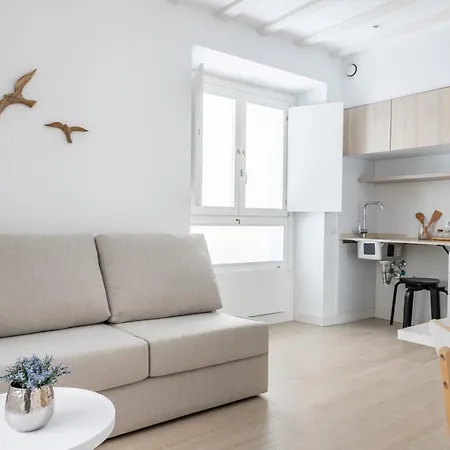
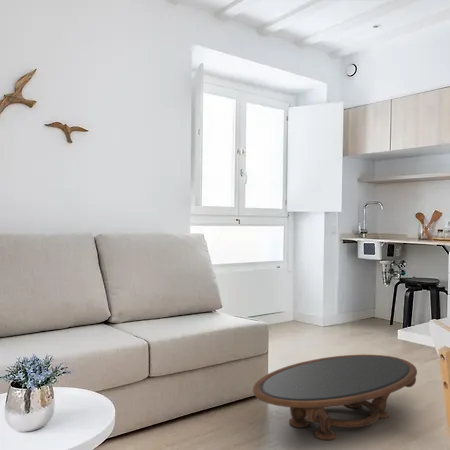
+ coffee table (339, 396)
